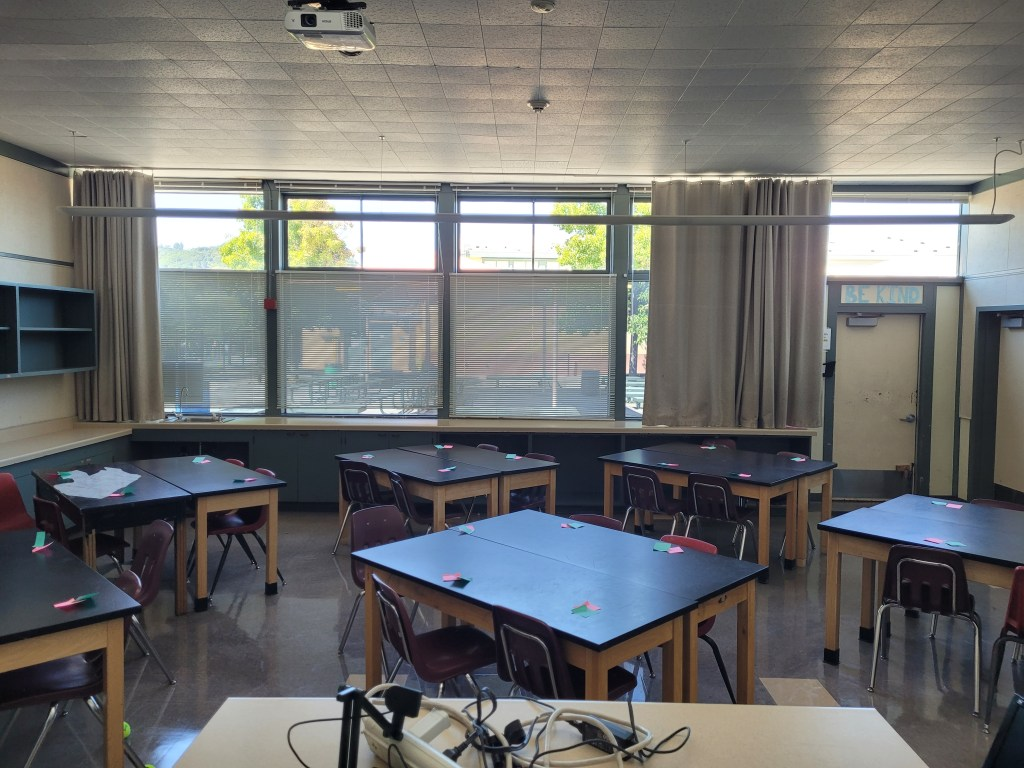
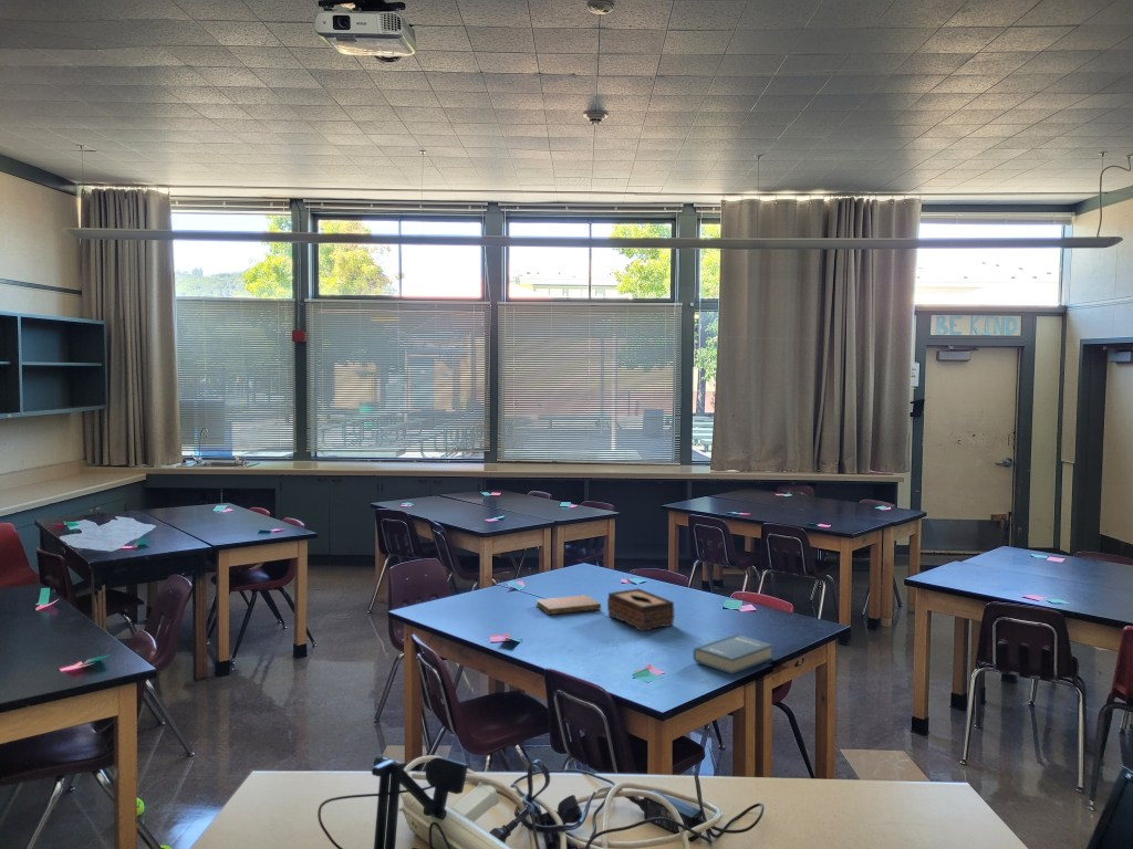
+ notebook (568, 604)
+ tissue box (640, 608)
+ hardback book (732, 652)
